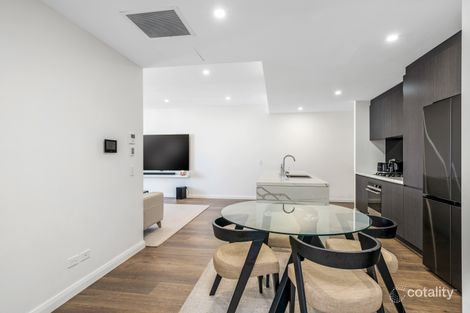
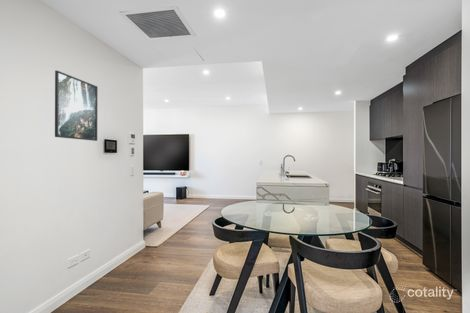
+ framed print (78, 109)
